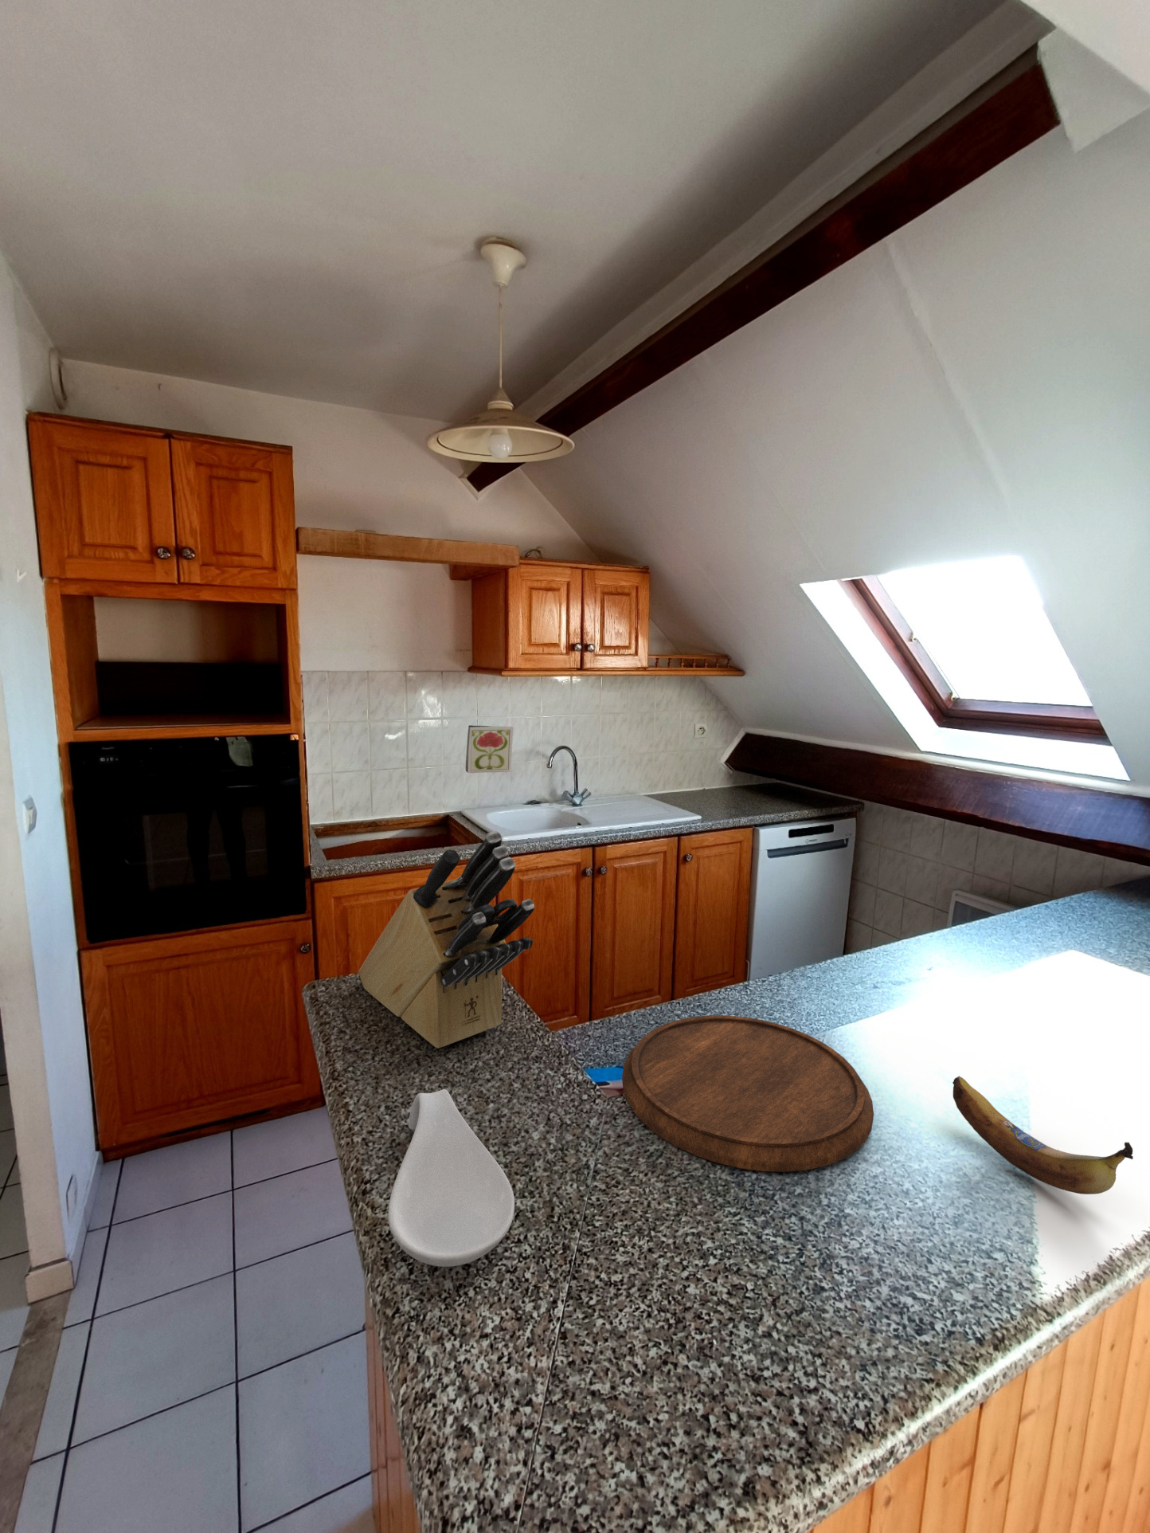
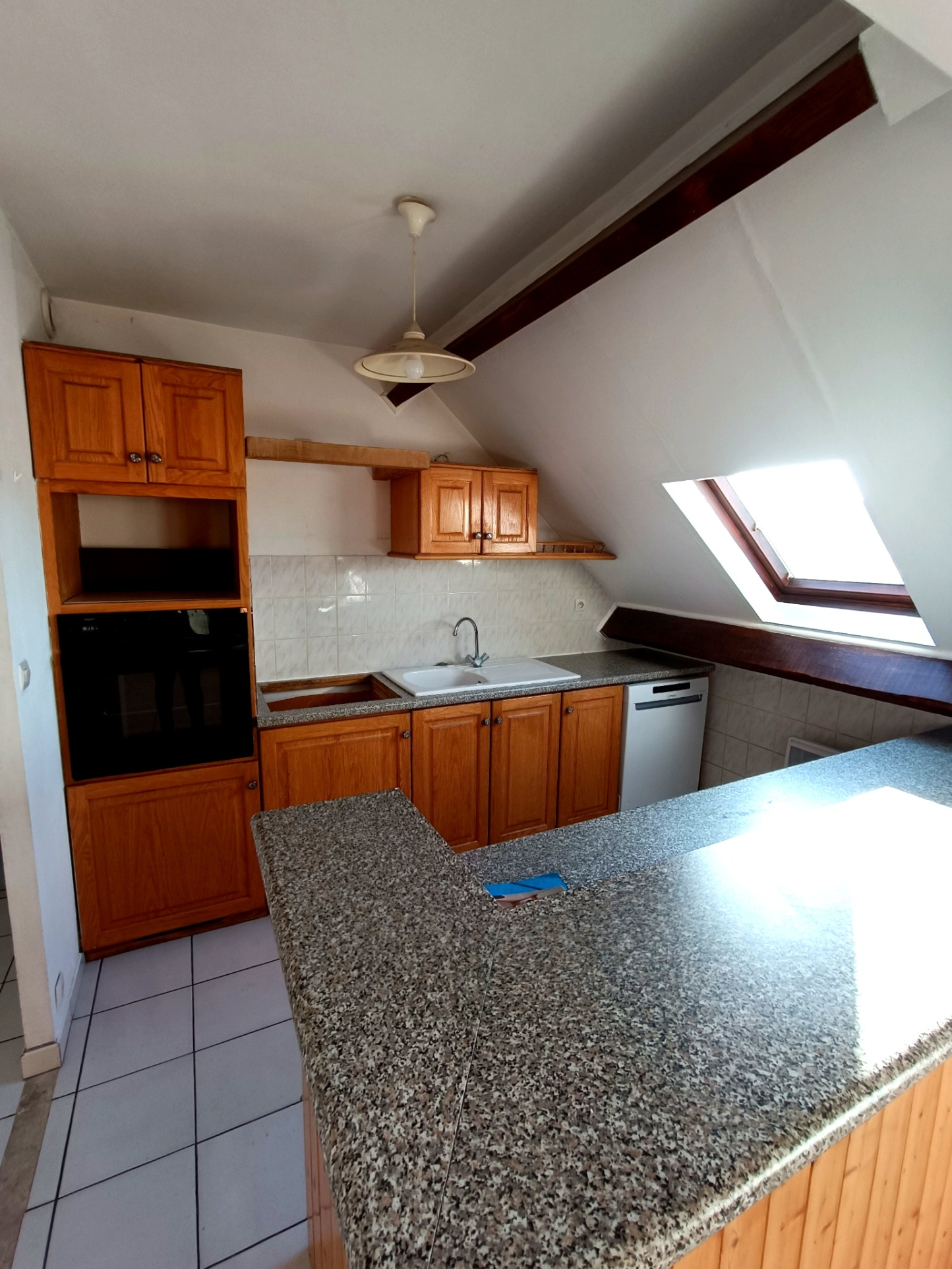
- spoon rest (442, 1163)
- cutting board (743, 1078)
- banana (1032, 1137)
- decorative tile (489, 749)
- knife block (440, 921)
